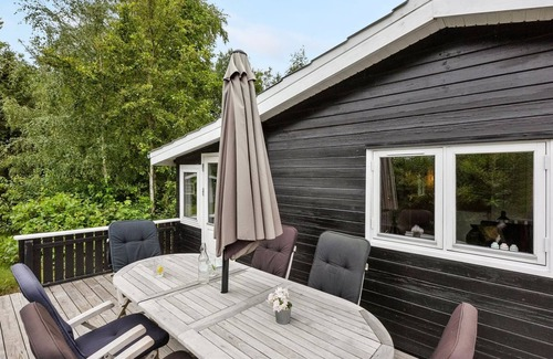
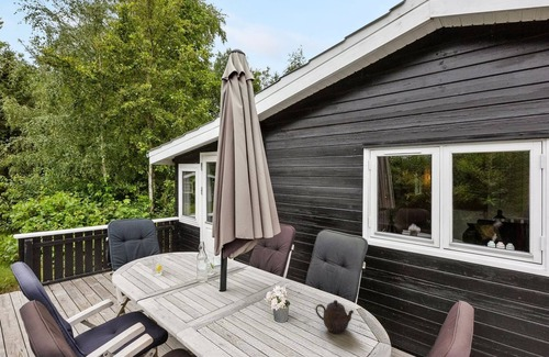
+ teapot (334, 314)
